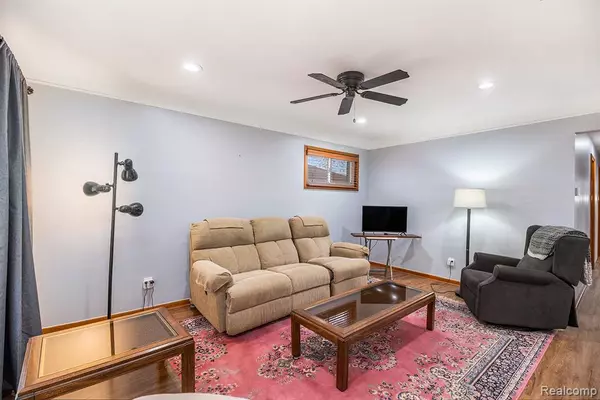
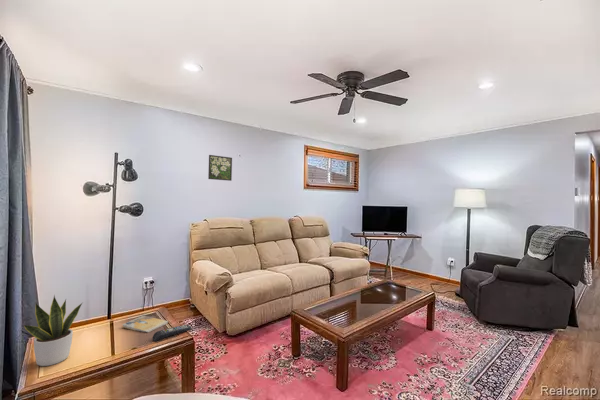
+ remote control (172, 331)
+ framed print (220, 168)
+ potted plant (55, 326)
+ book (145, 324)
